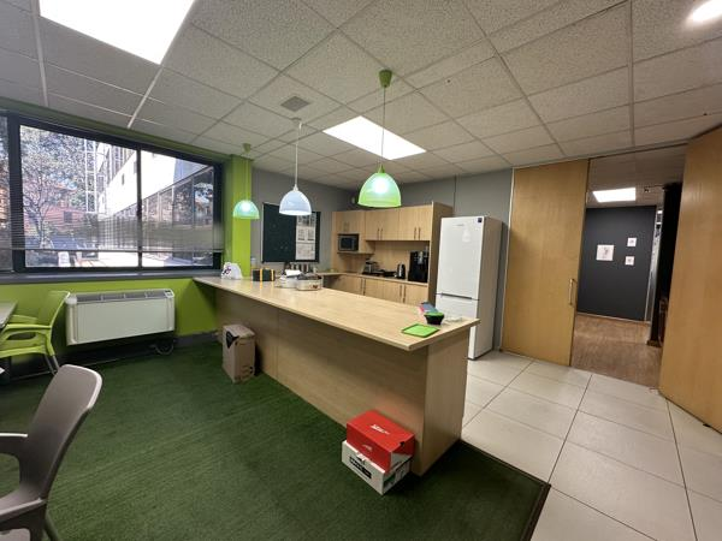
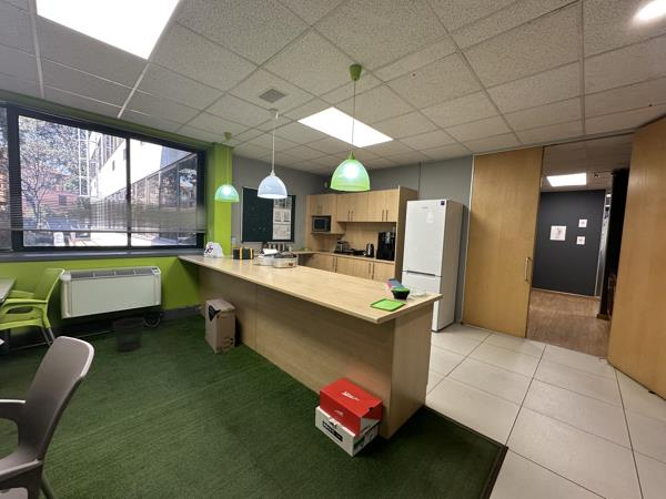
+ wastebasket (129, 334)
